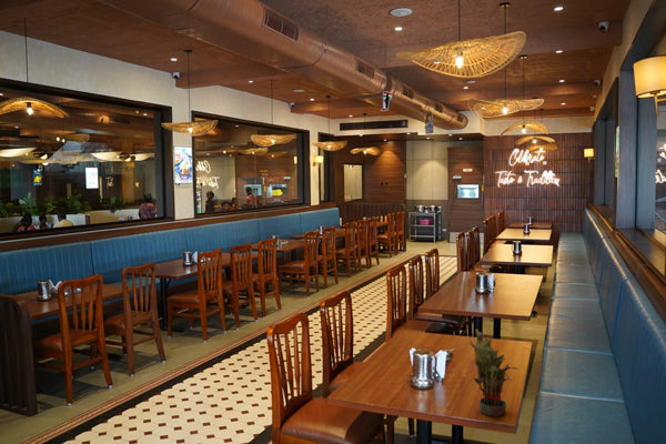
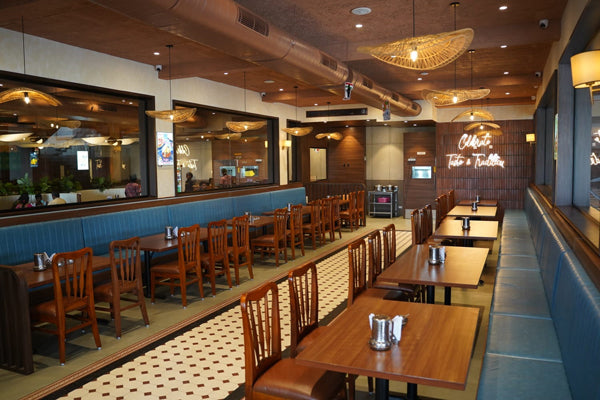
- potted plant (490, 371)
